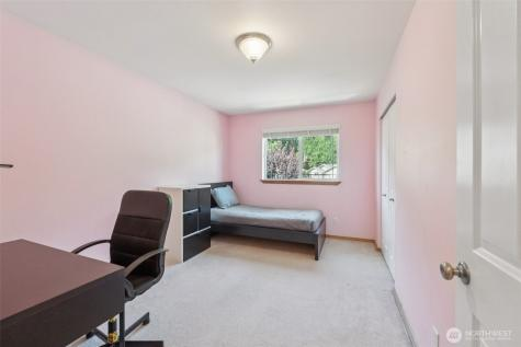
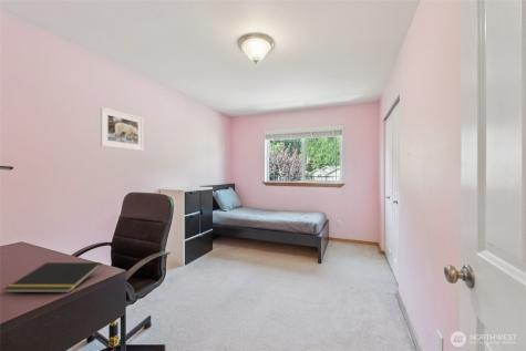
+ notepad (56, 276)
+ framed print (123, 131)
